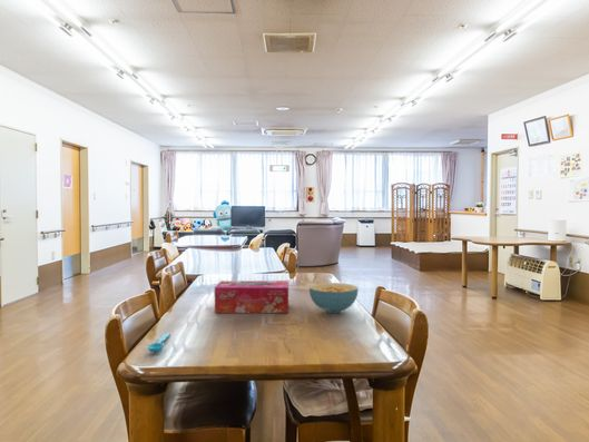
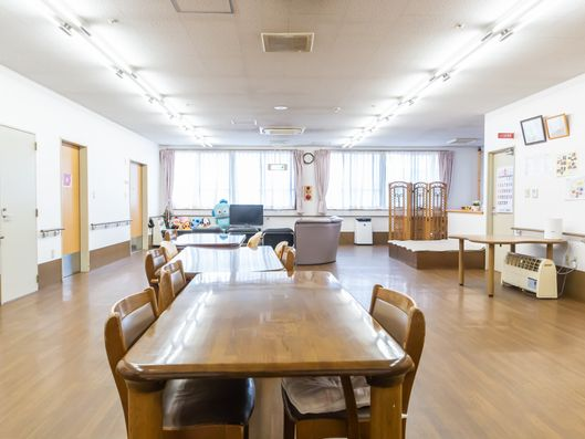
- cereal bowl (333, 298)
- tissue box (253, 296)
- spoon (160, 341)
